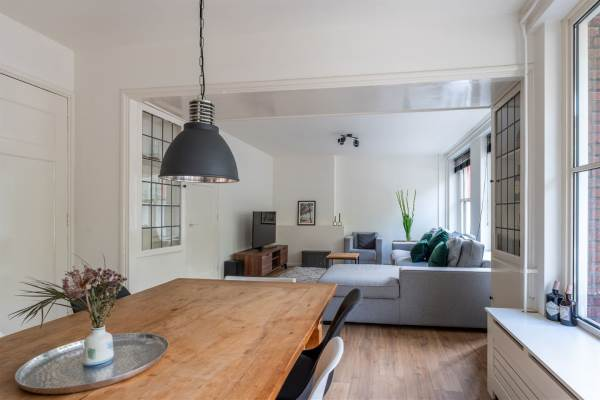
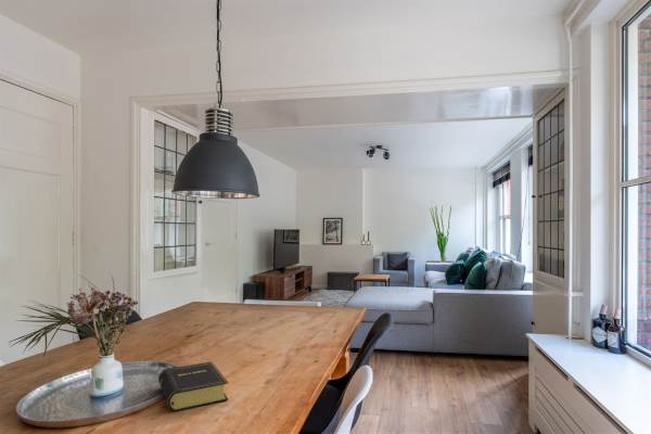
+ book (192, 385)
